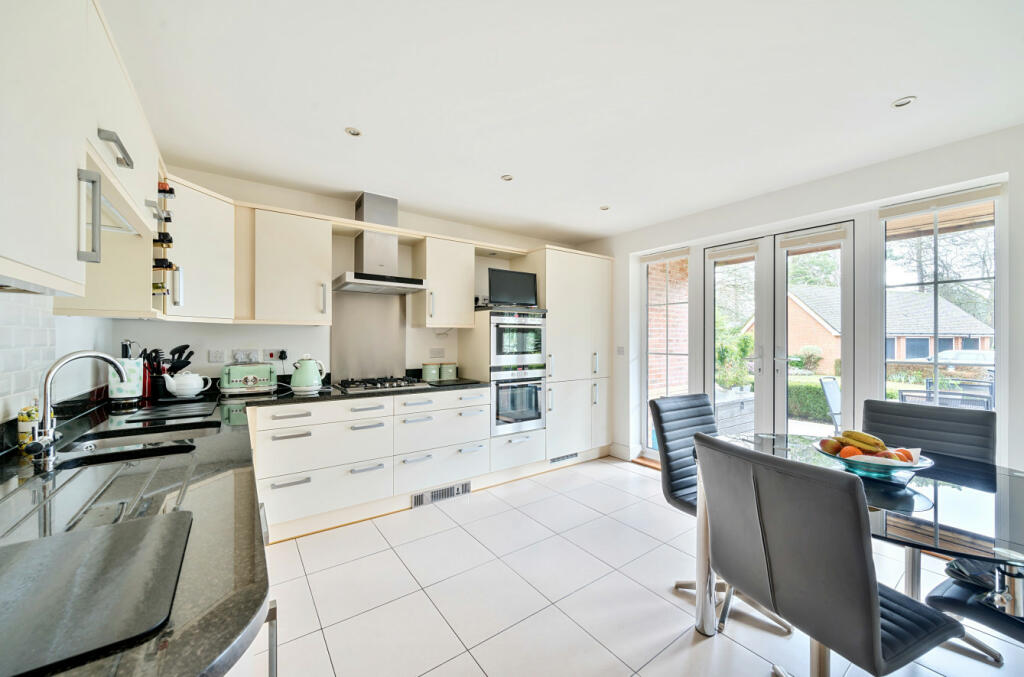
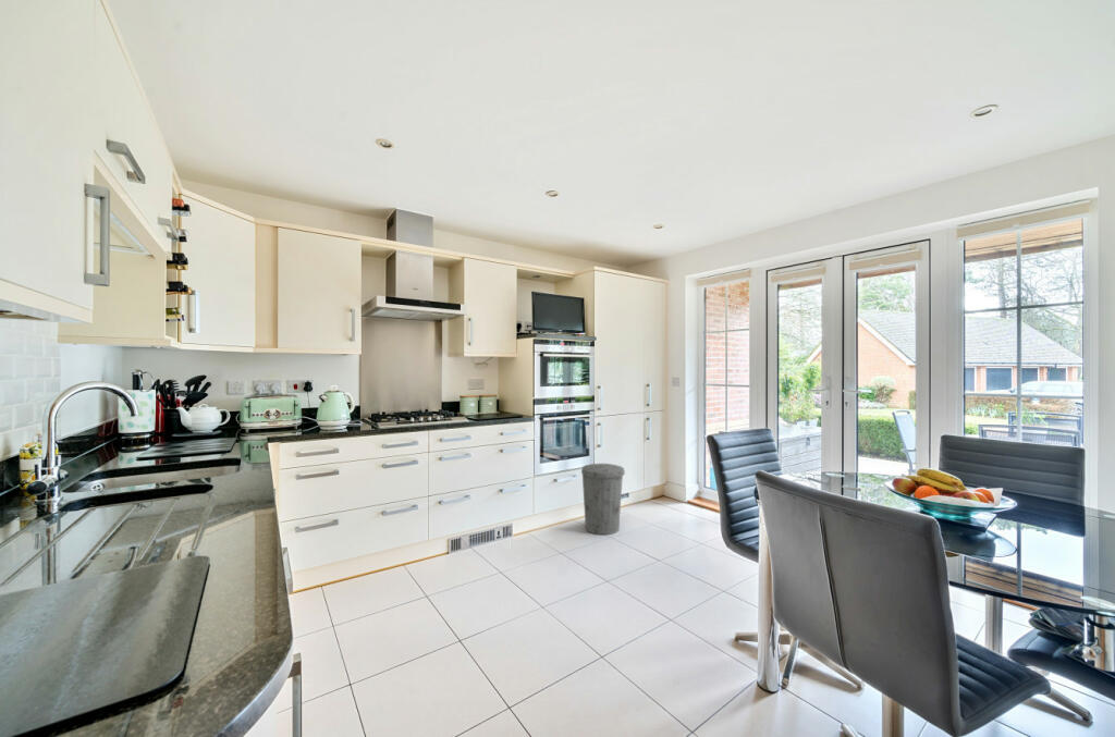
+ trash can (602, 496)
